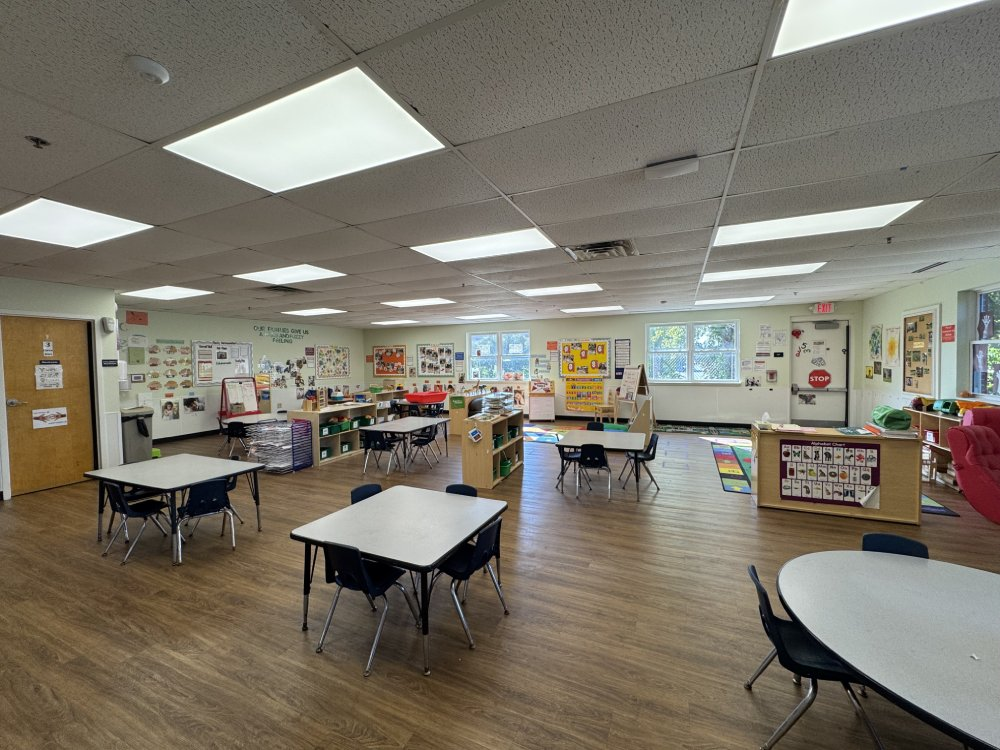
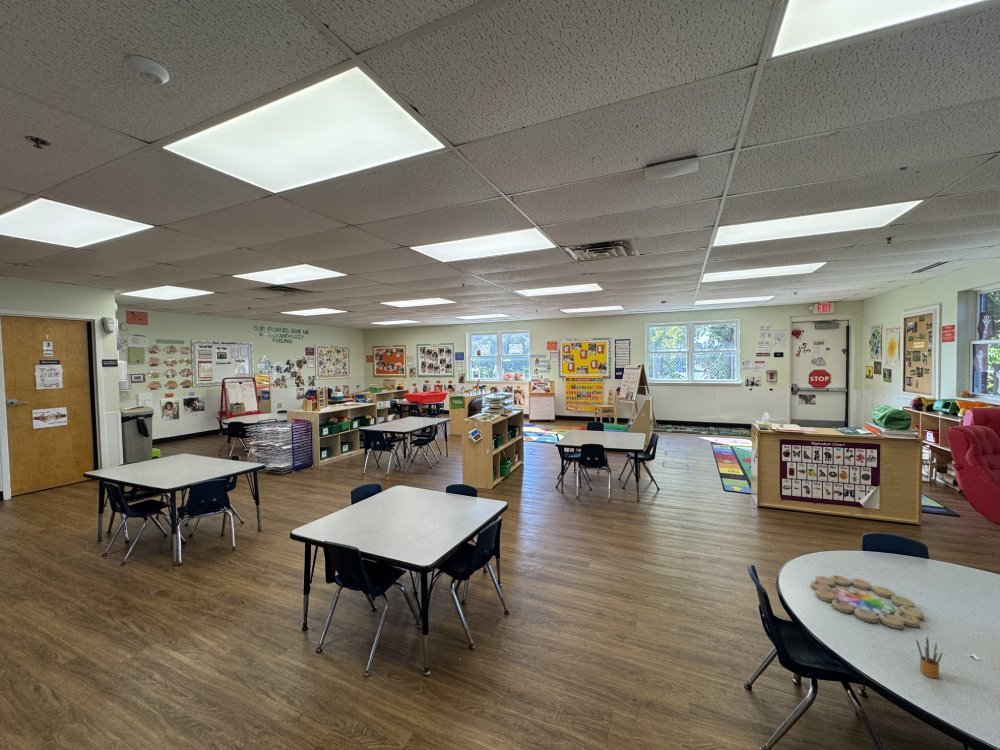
+ pencil box (928, 656)
+ memory game (863, 598)
